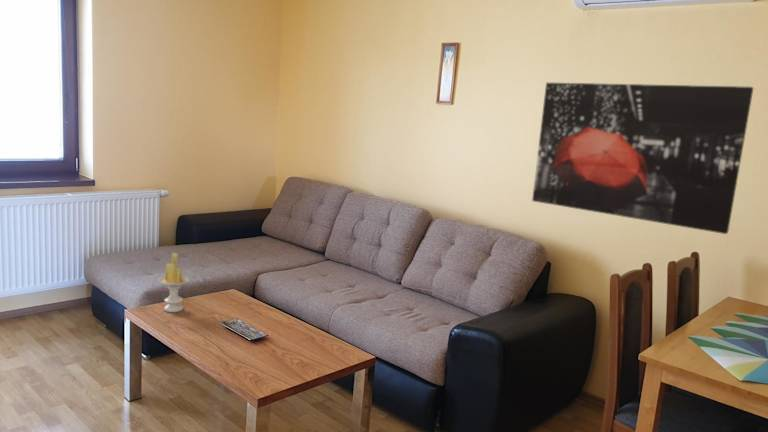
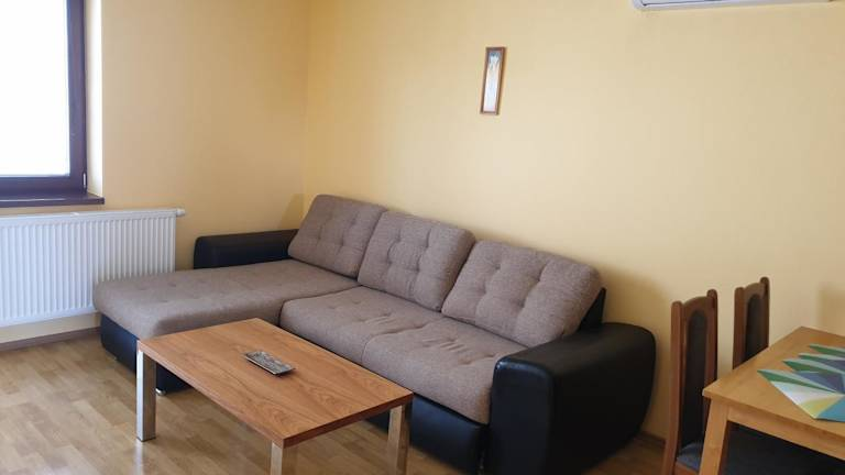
- wall art (629, 151)
- candle (173, 281)
